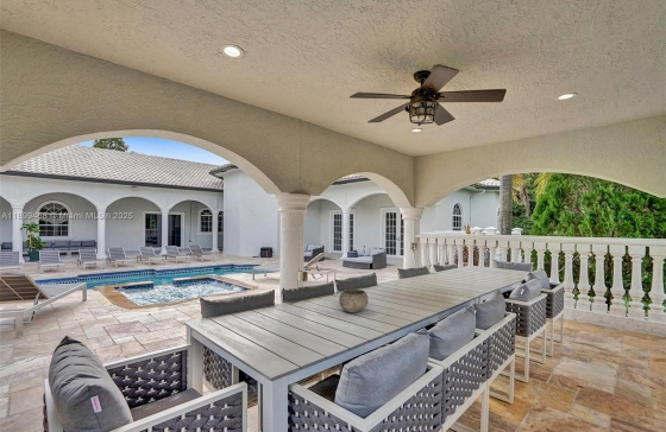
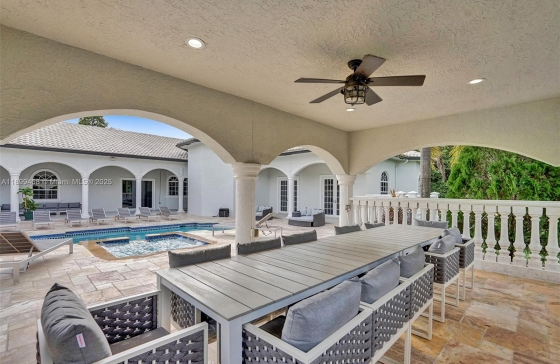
- bowl (353, 300)
